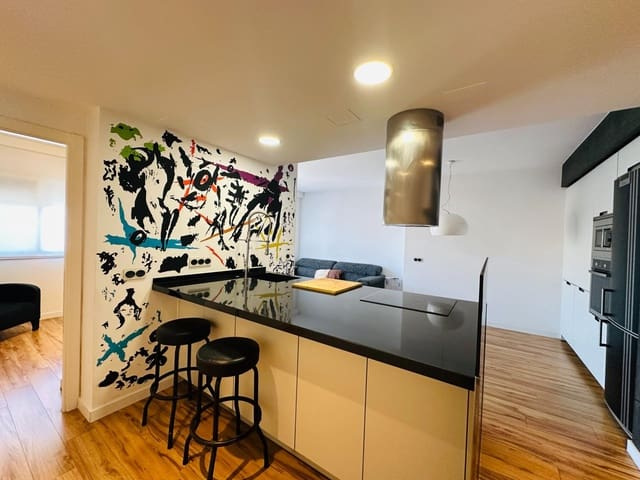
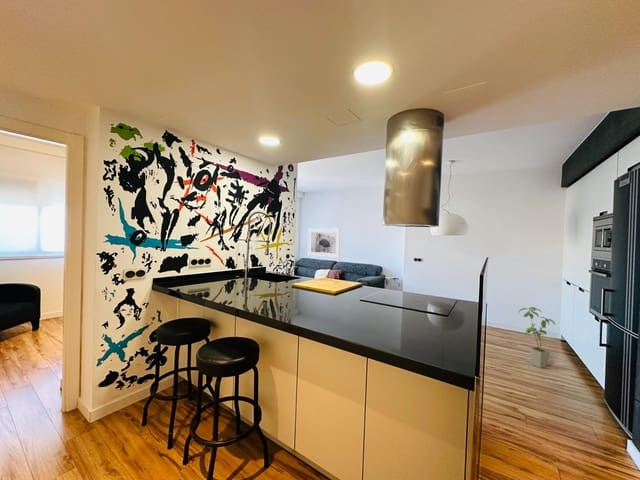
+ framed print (323, 242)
+ house plant (535, 336)
